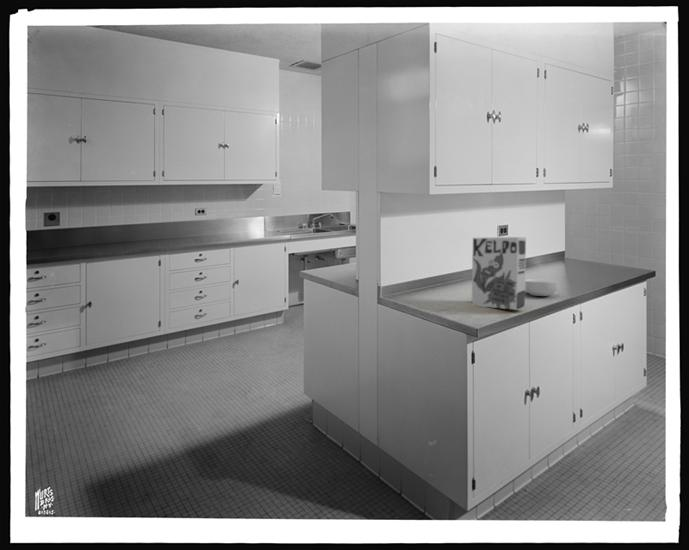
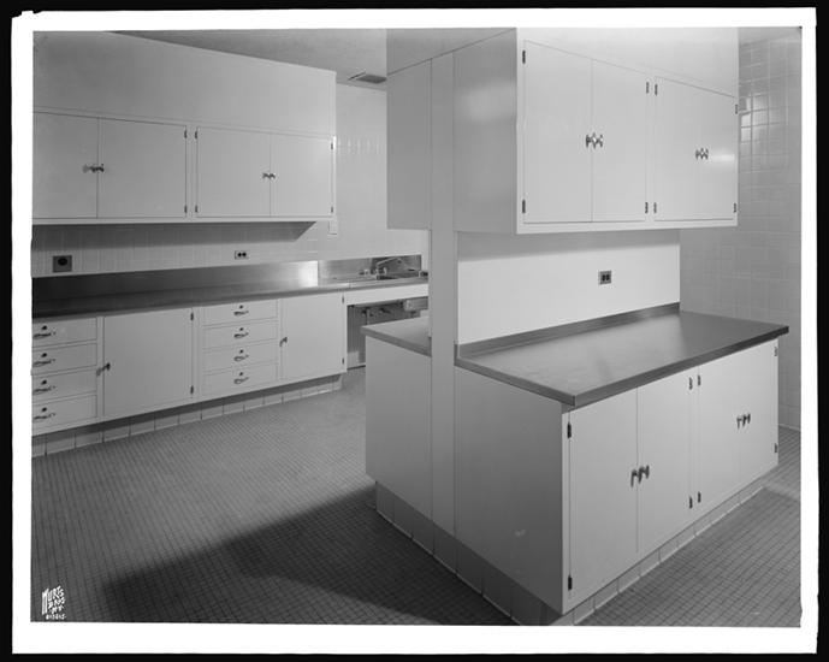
- cereal bowl (539, 287)
- cereal box (498, 272)
